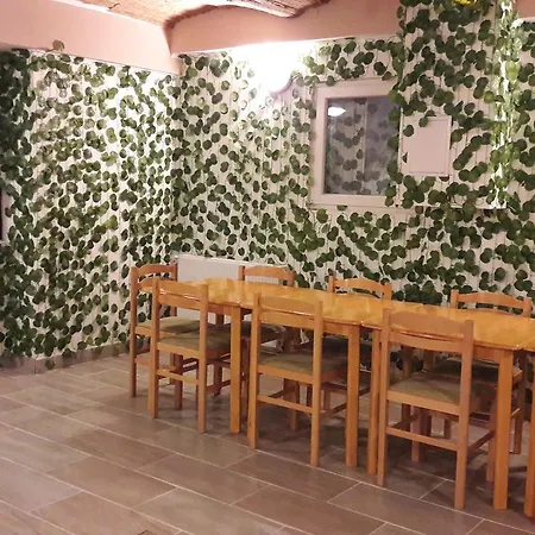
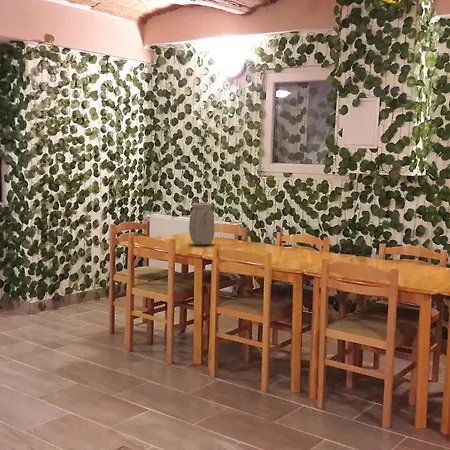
+ vase (201, 223)
